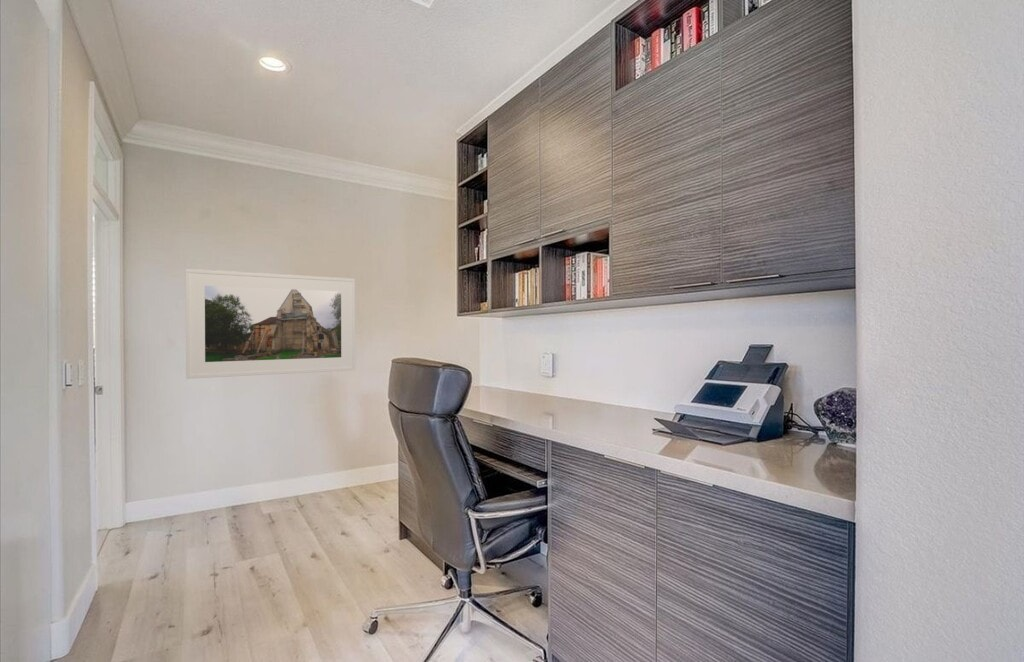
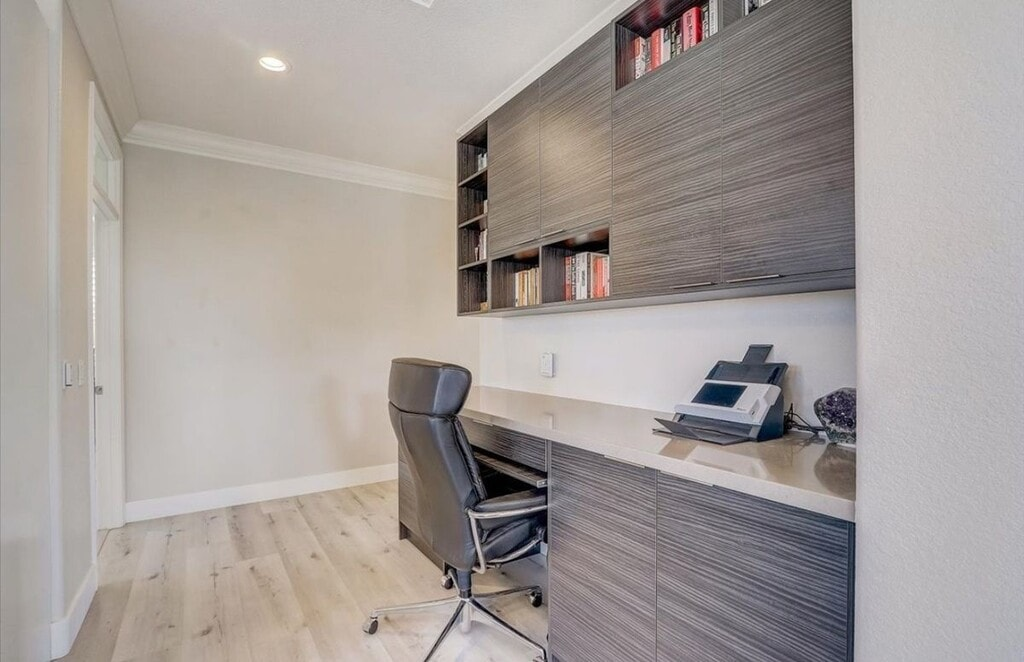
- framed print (278, 324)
